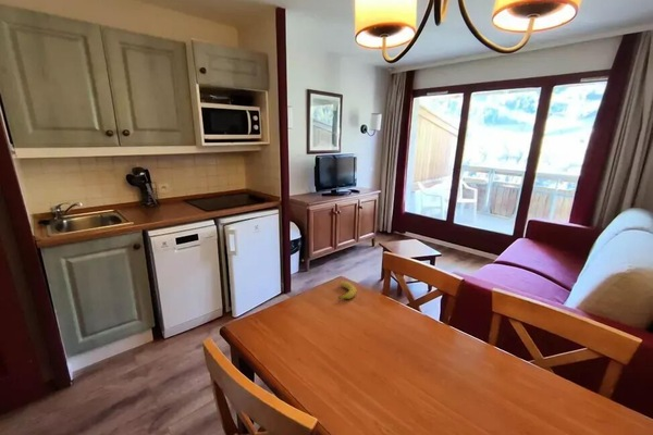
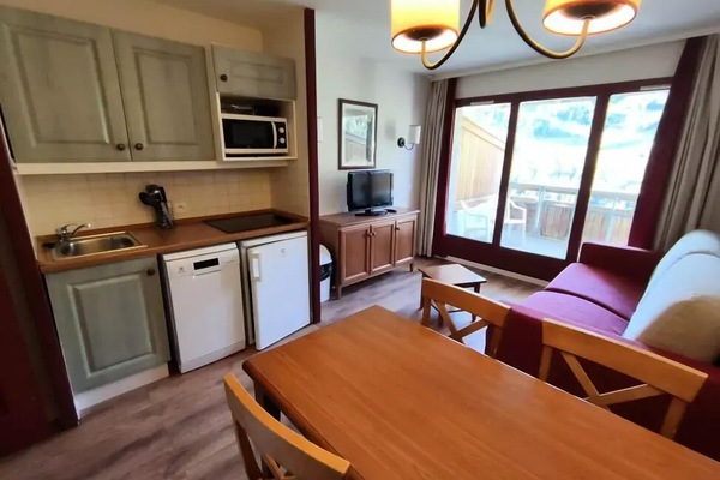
- fruit (345, 287)
